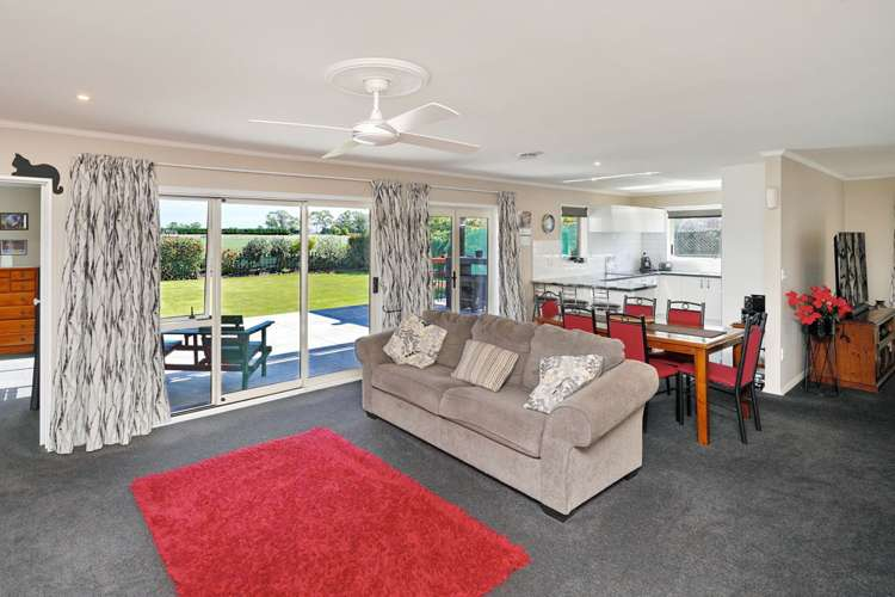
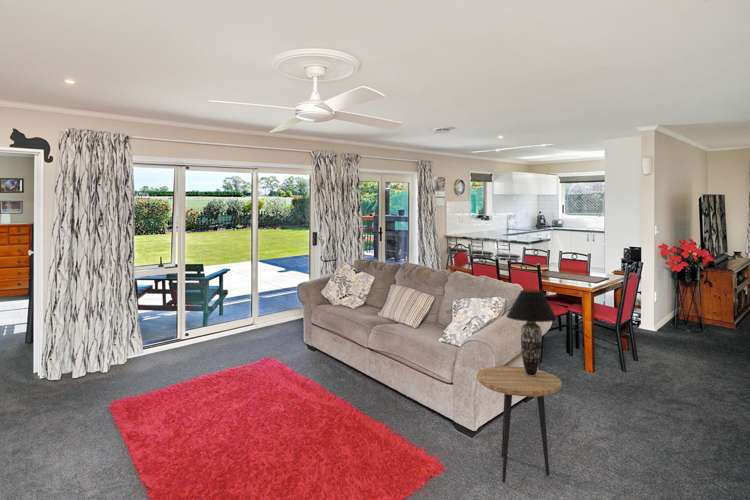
+ side table (509, 424)
+ table lamp (531, 332)
